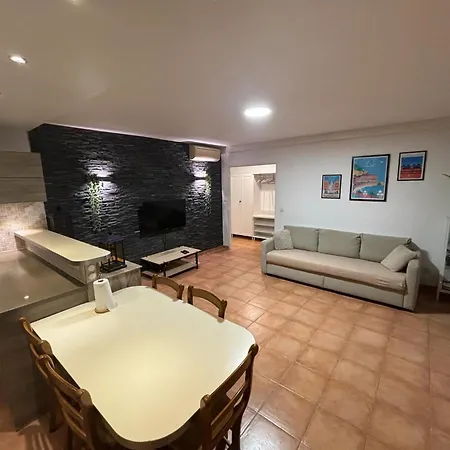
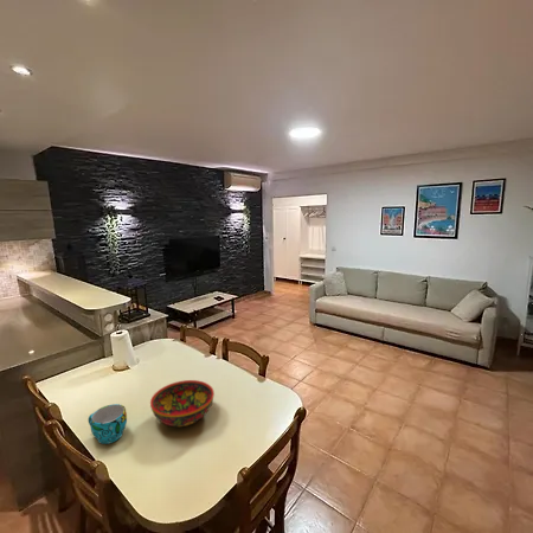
+ cup (107, 425)
+ bowl (182, 406)
